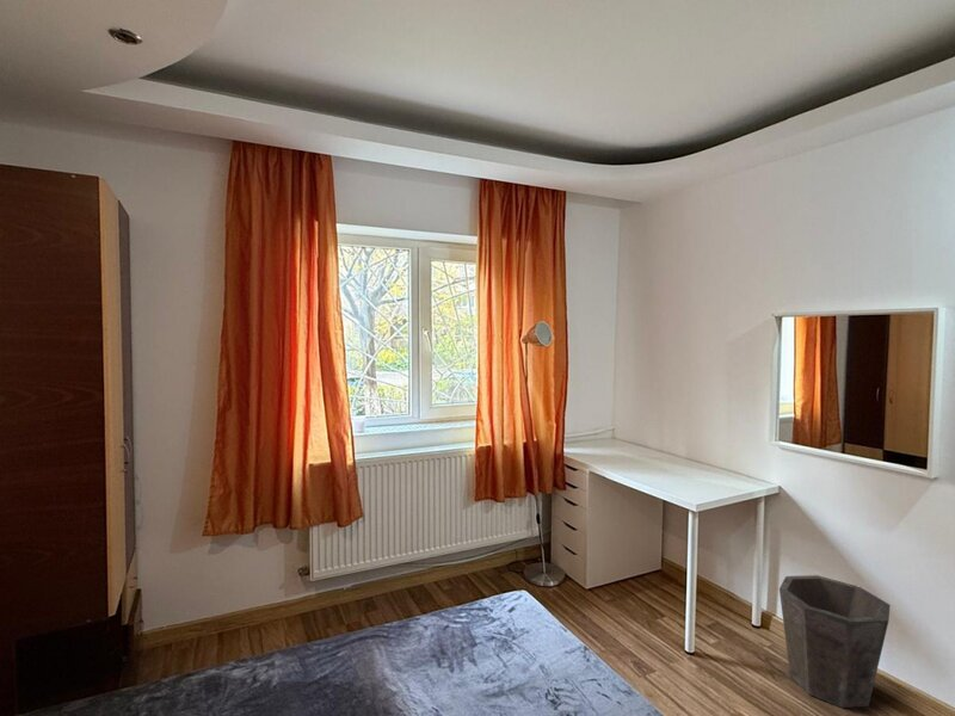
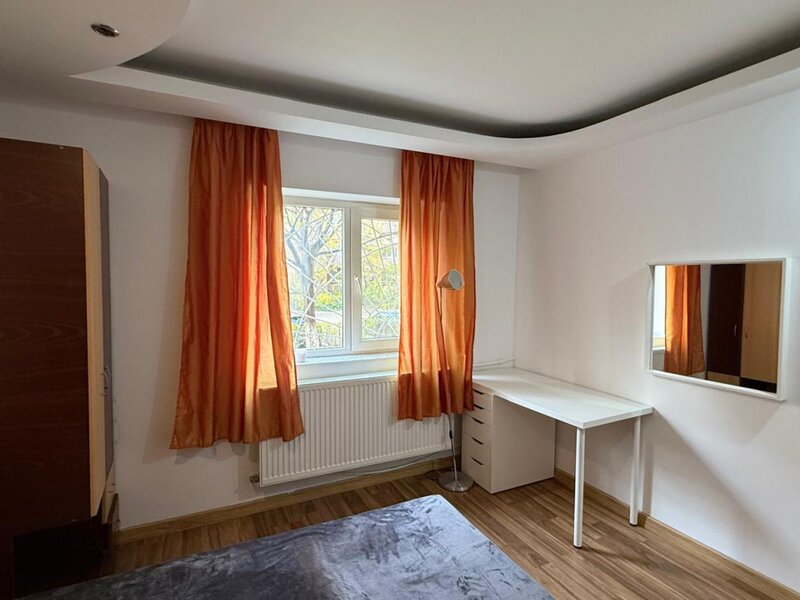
- waste bin (831, 640)
